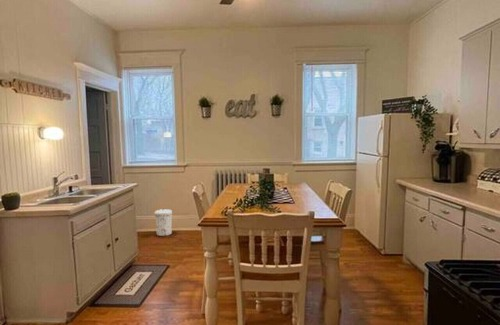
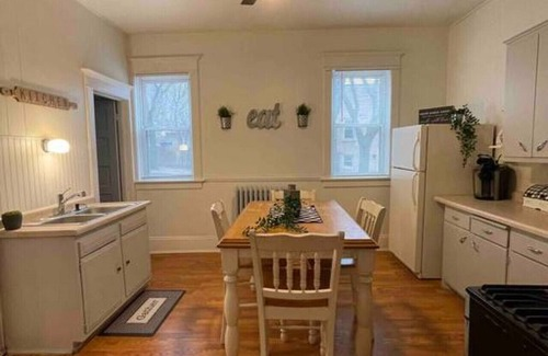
- trash can (163, 221)
